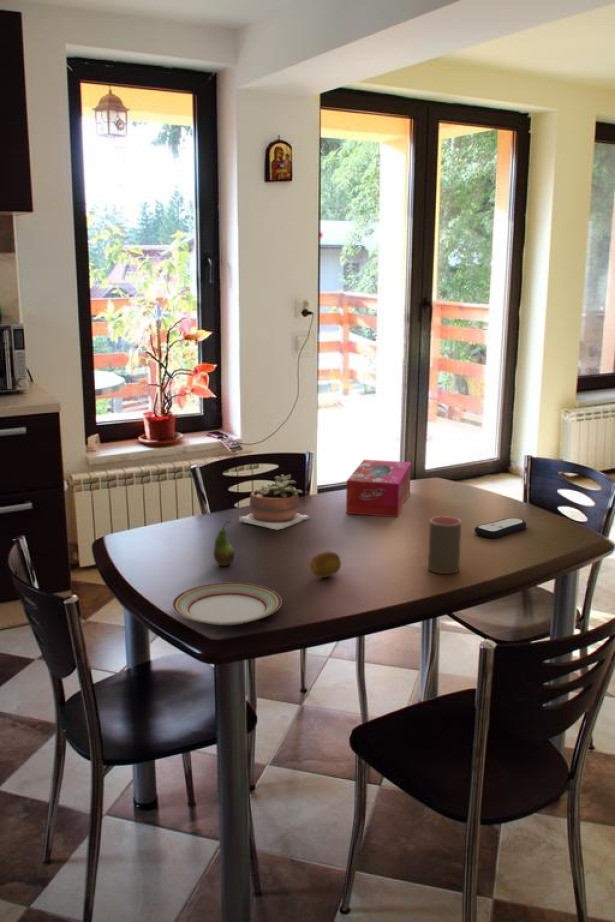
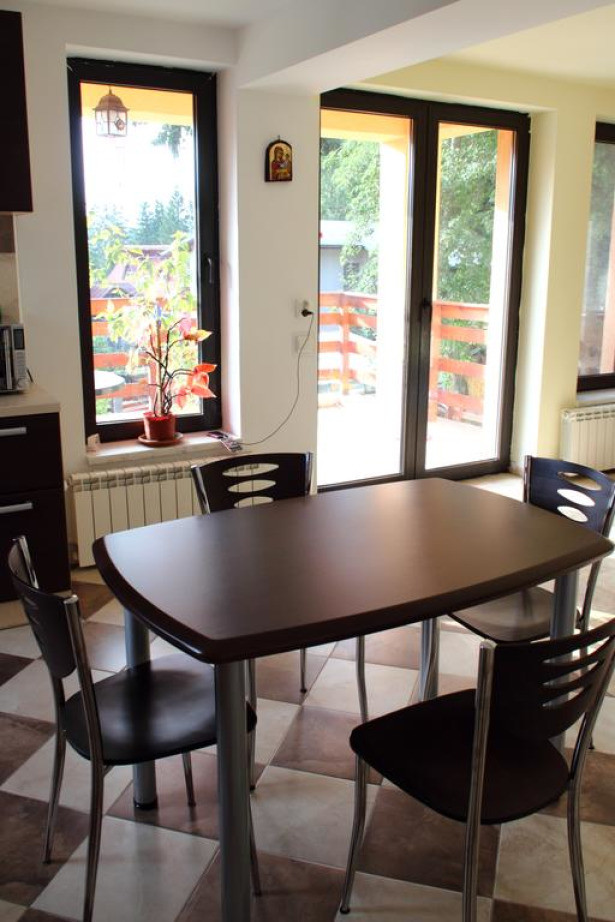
- remote control (501, 527)
- succulent plant (274, 497)
- fruit (224, 541)
- cup (444, 544)
- tissue box (379, 486)
- plate (227, 606)
- fruit (325, 564)
